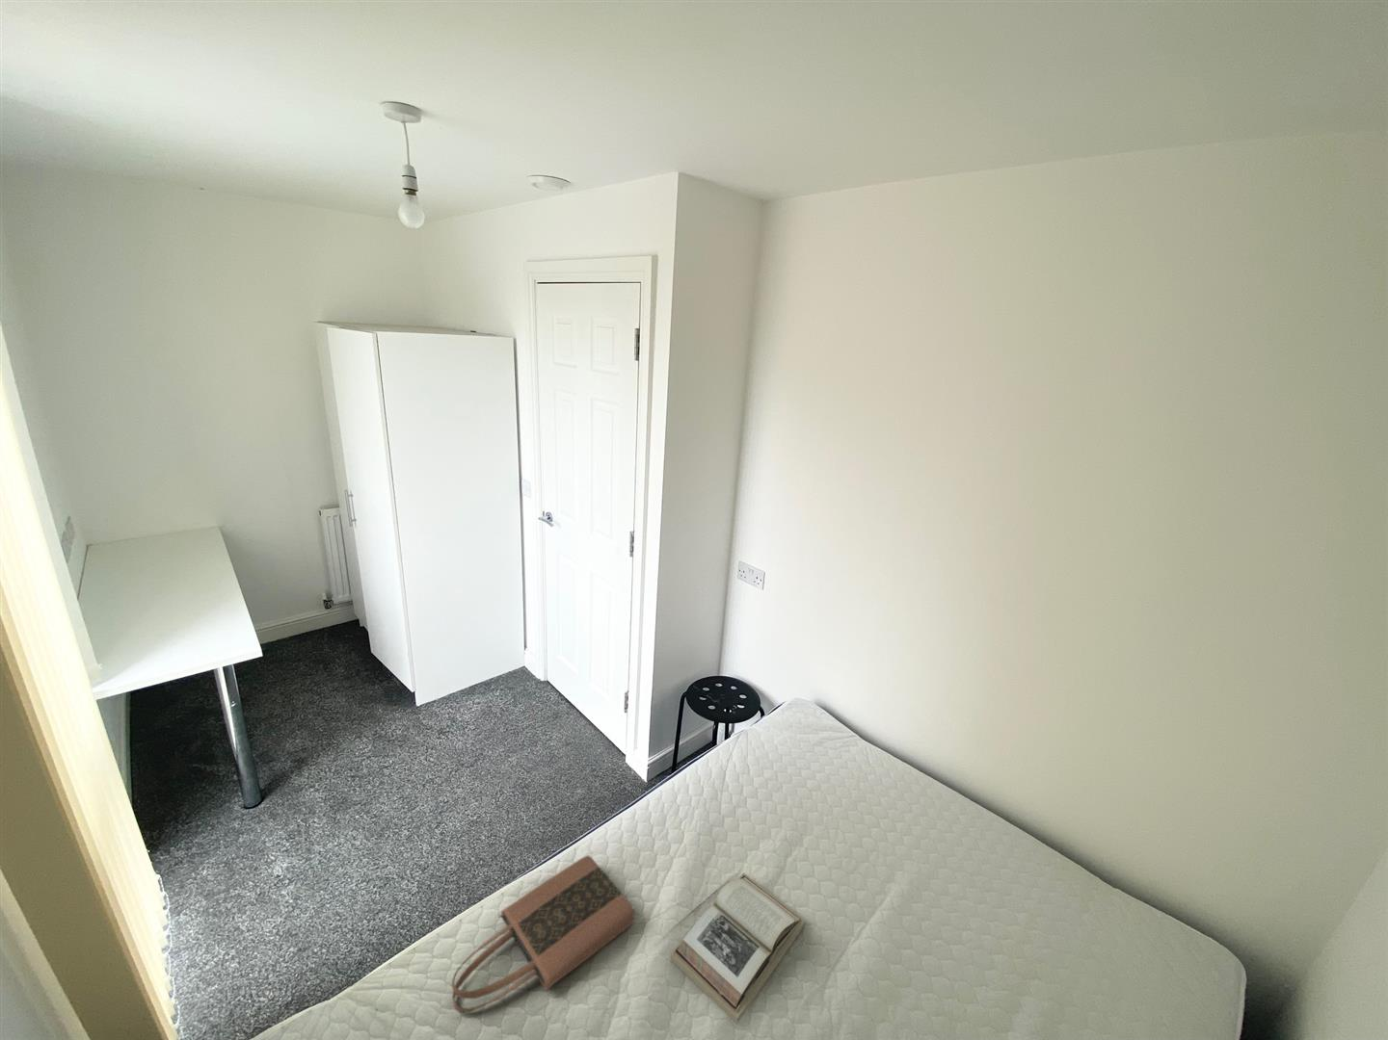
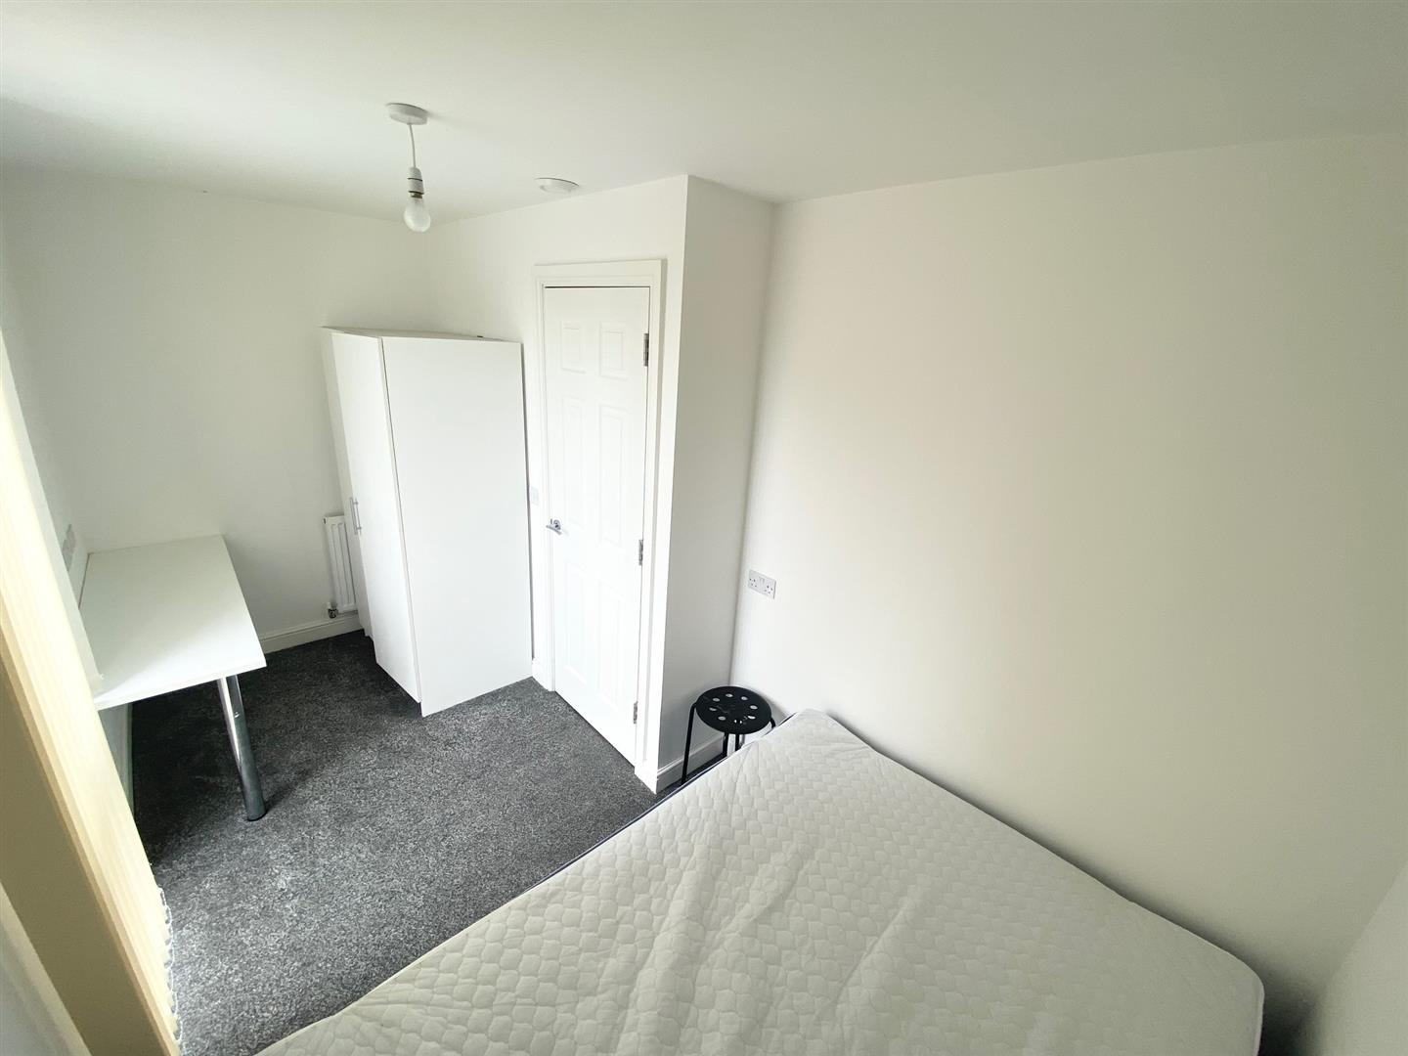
- tote bag (541, 934)
- book (741, 931)
